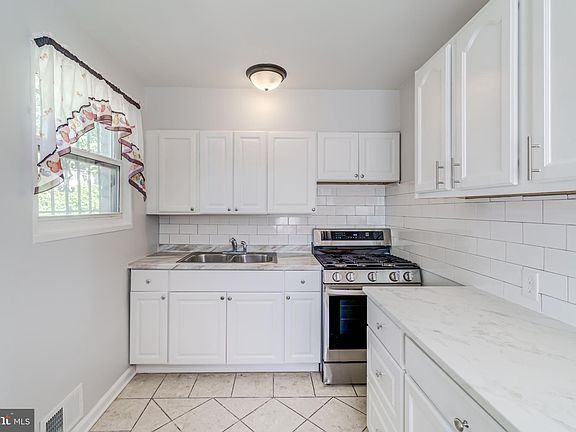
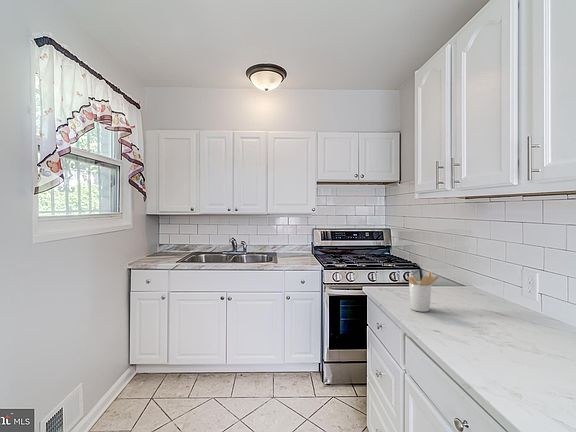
+ utensil holder (423, 291)
